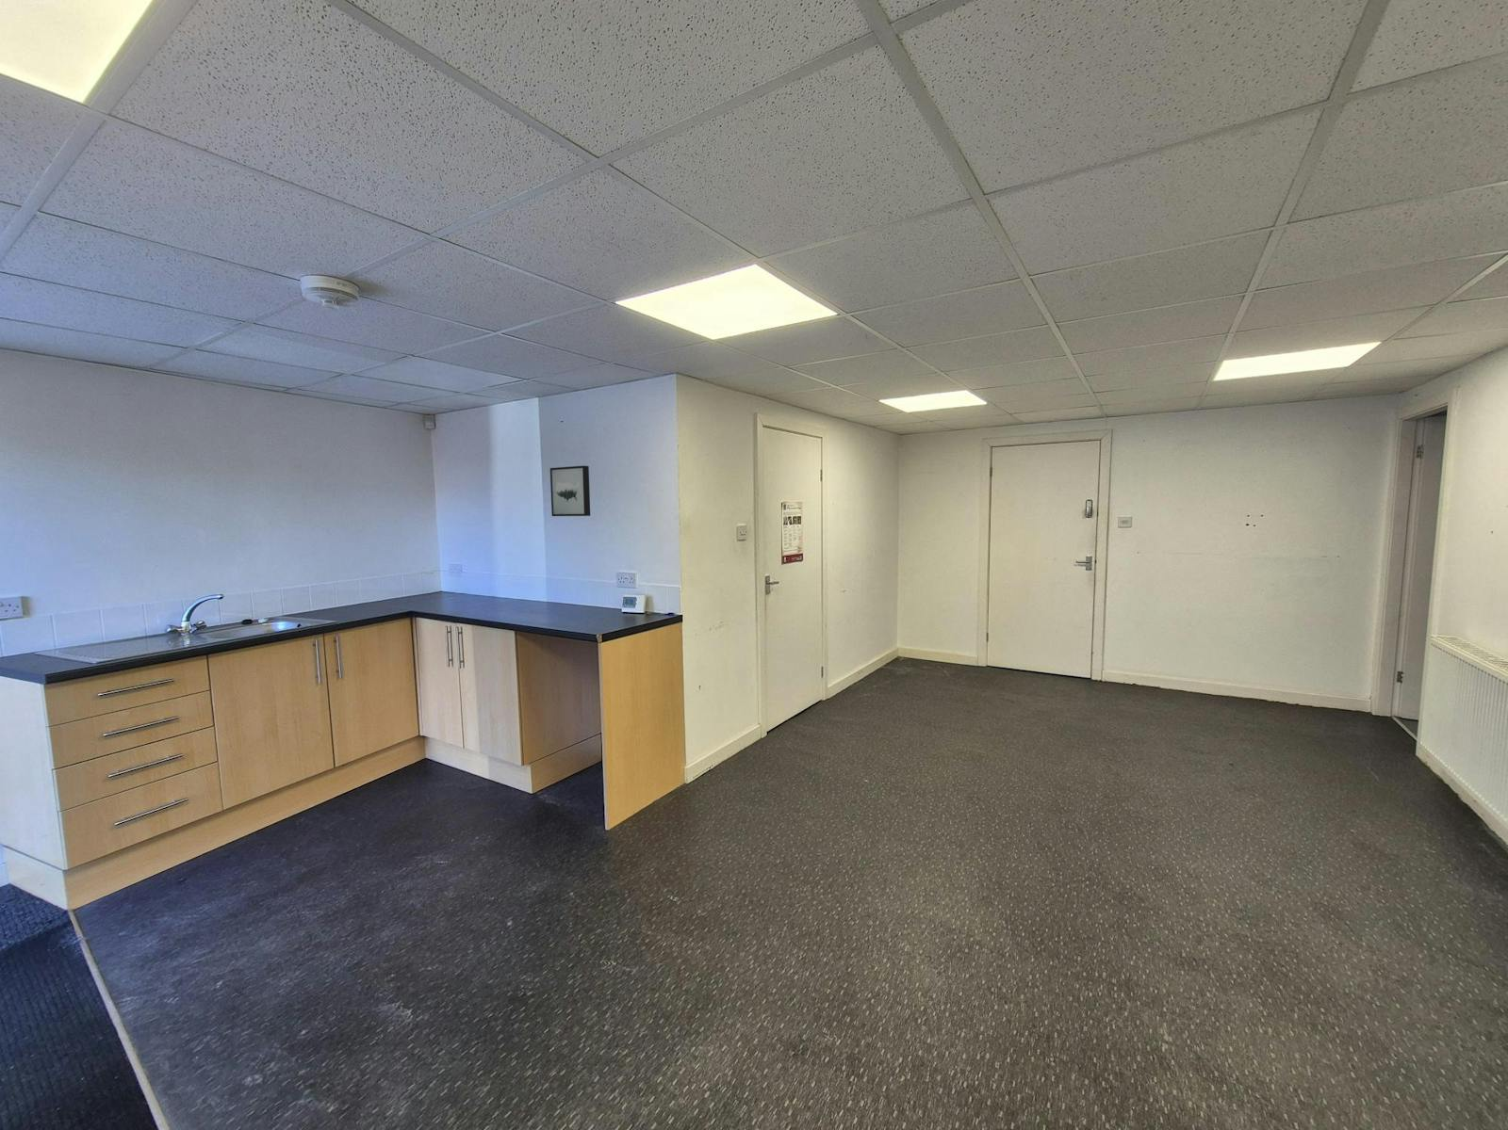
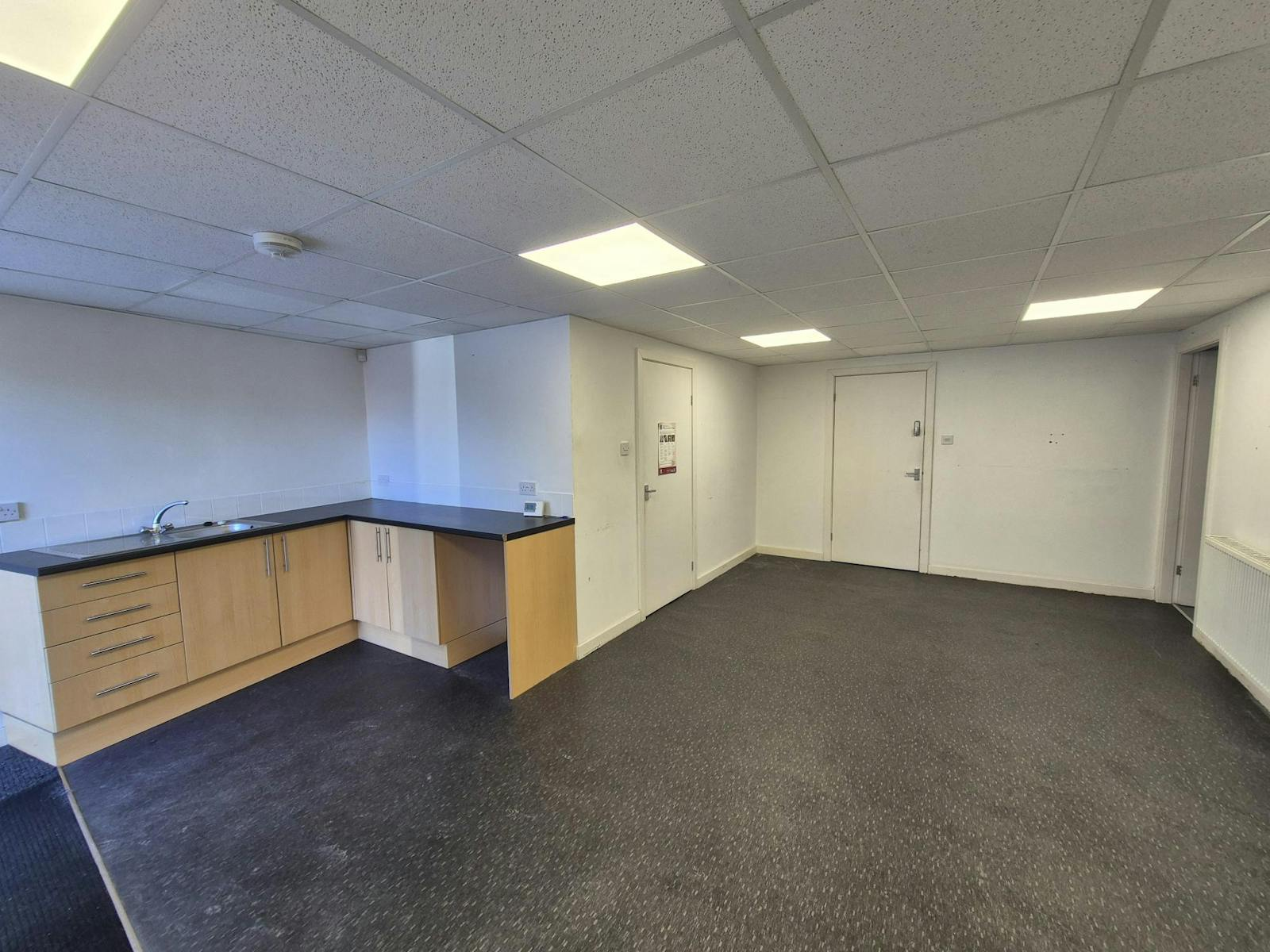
- wall art (569, 491)
